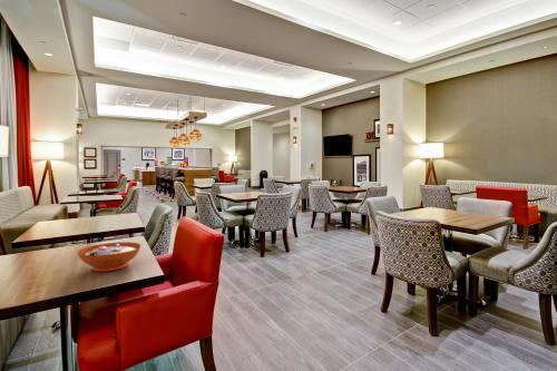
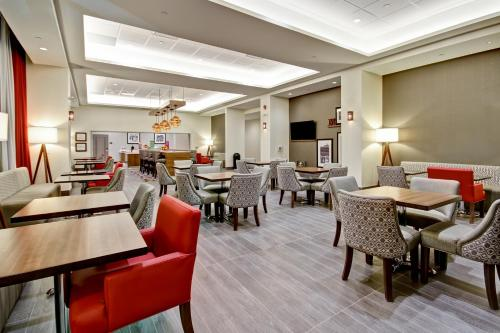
- decorative bowl (110, 256)
